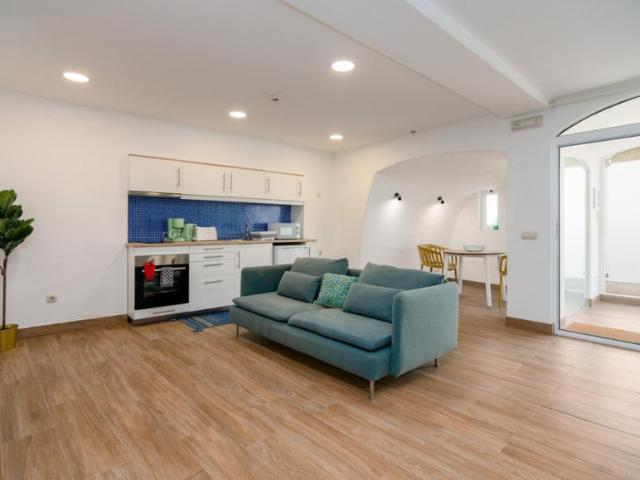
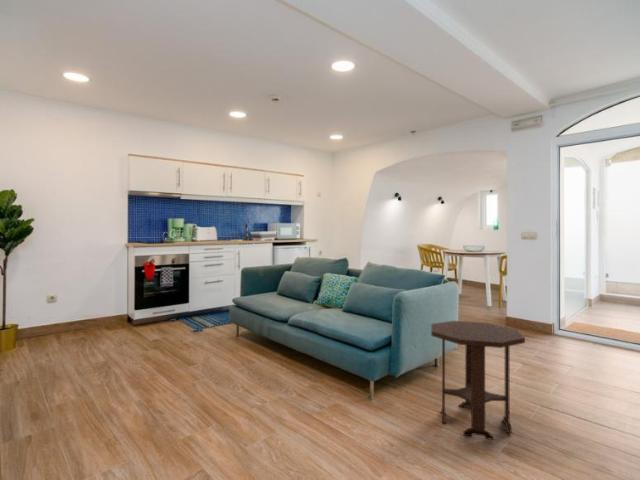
+ side table (474, 375)
